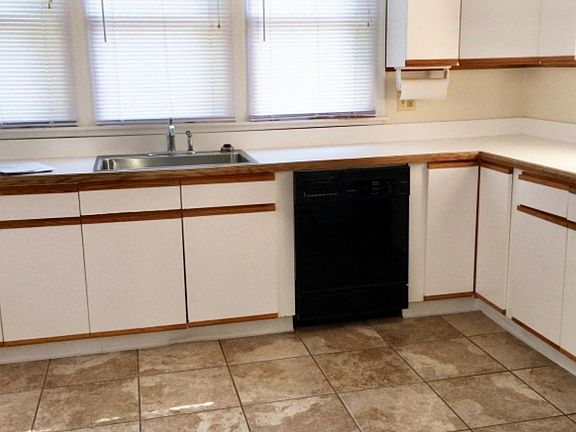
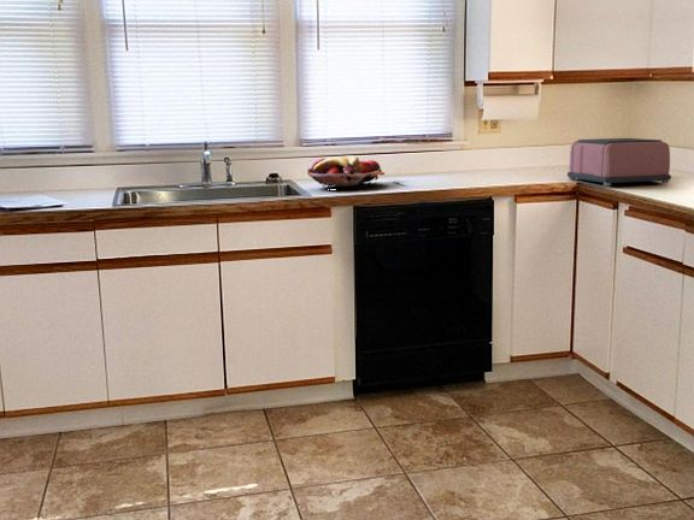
+ toaster (616, 160)
+ fruit basket (346, 171)
